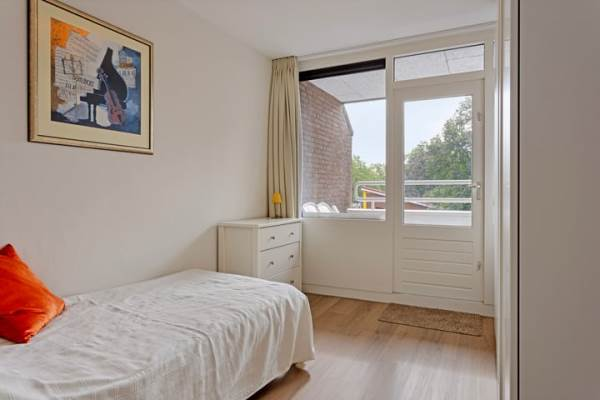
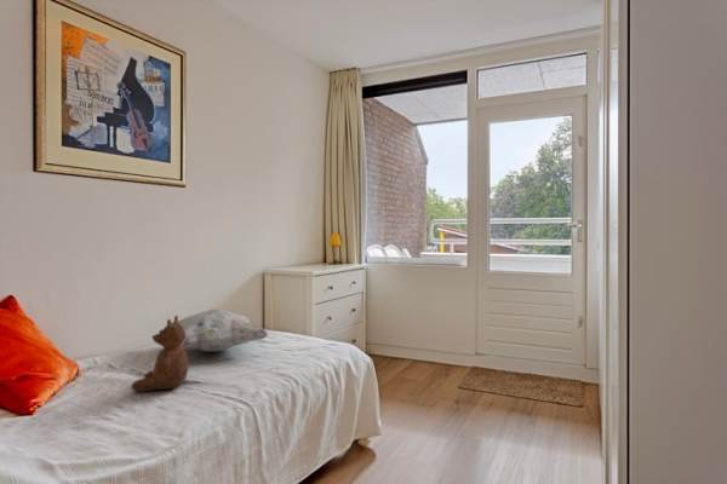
+ teddy bear (161, 352)
+ decorative pillow (214, 329)
